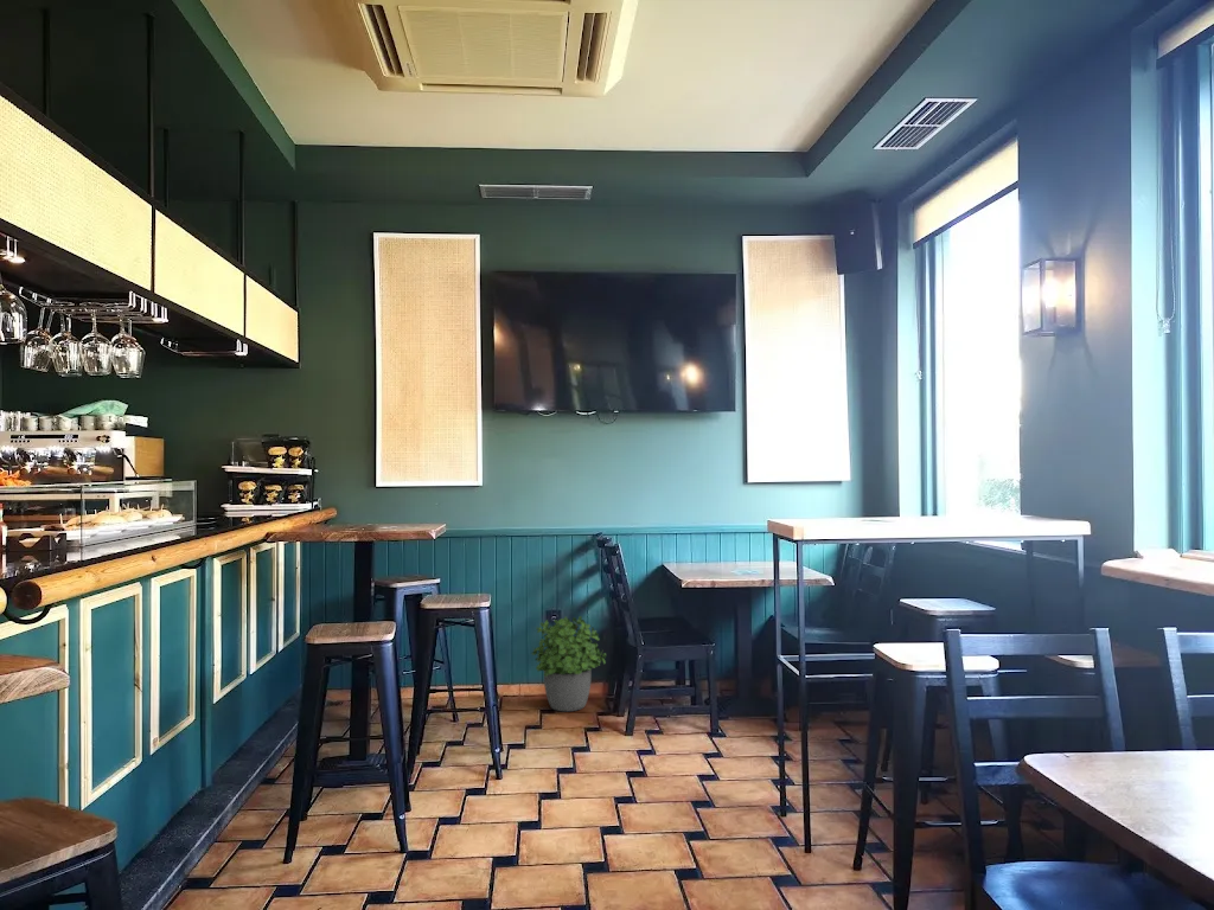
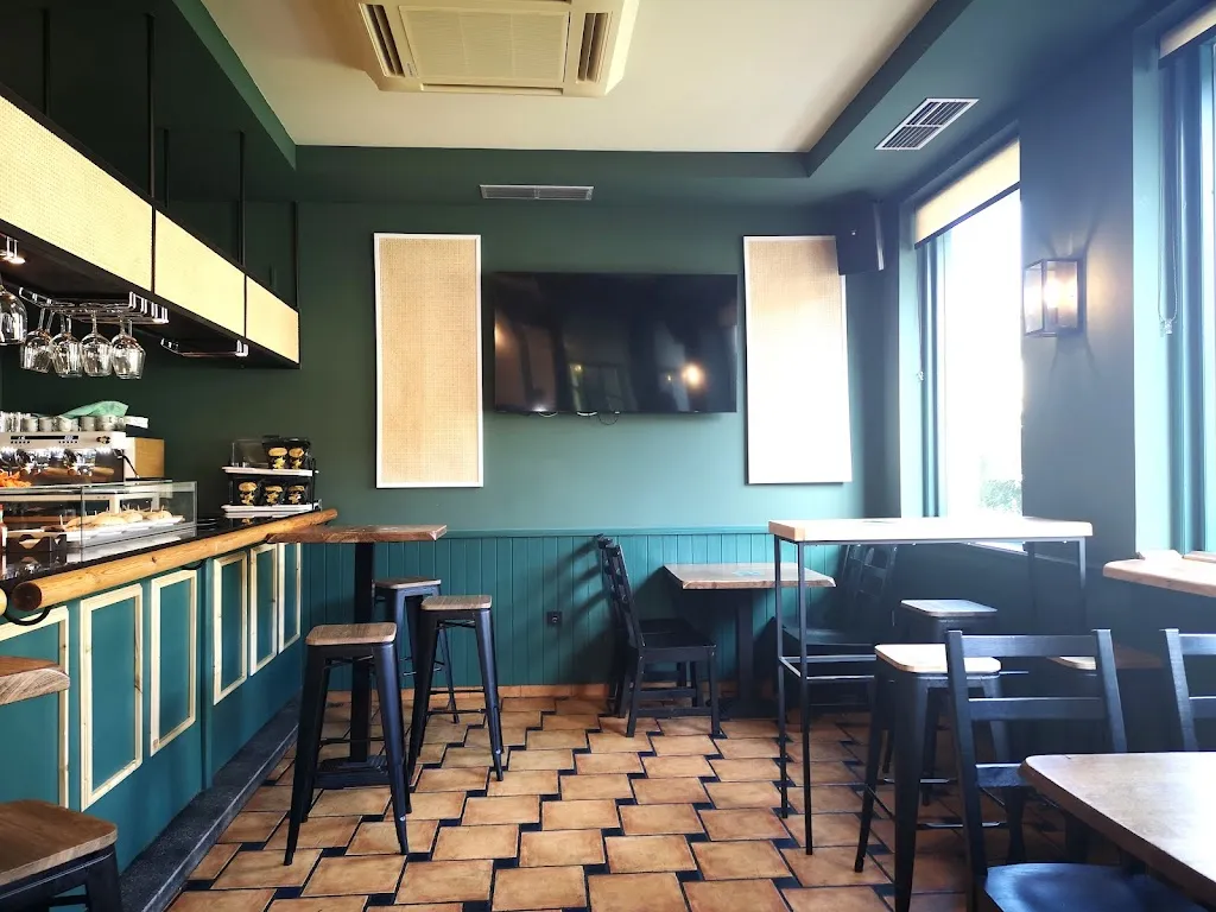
- potted plant (568, 661)
